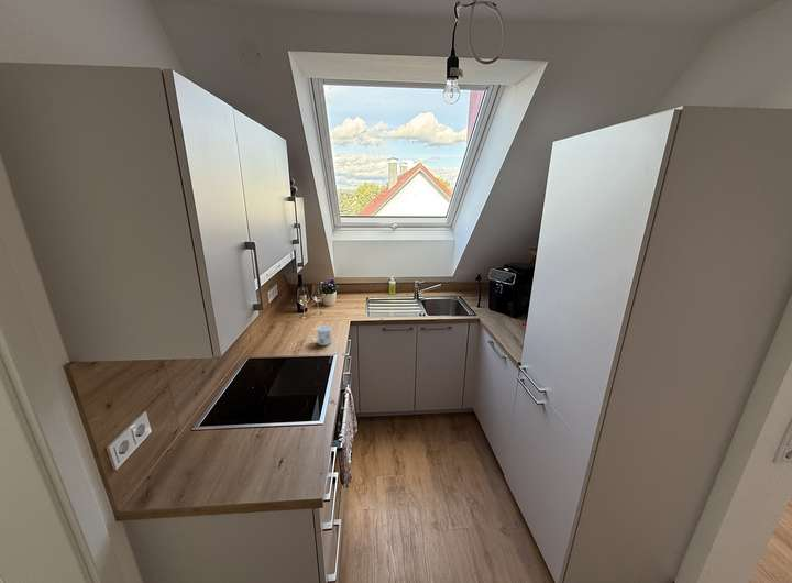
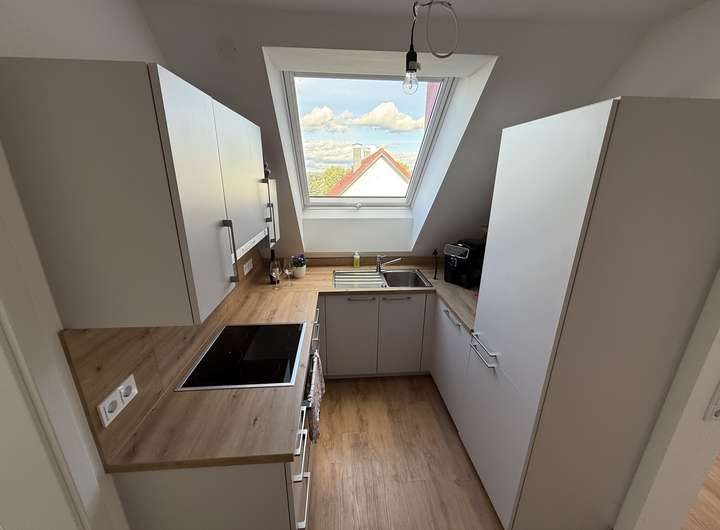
- mug (321, 334)
